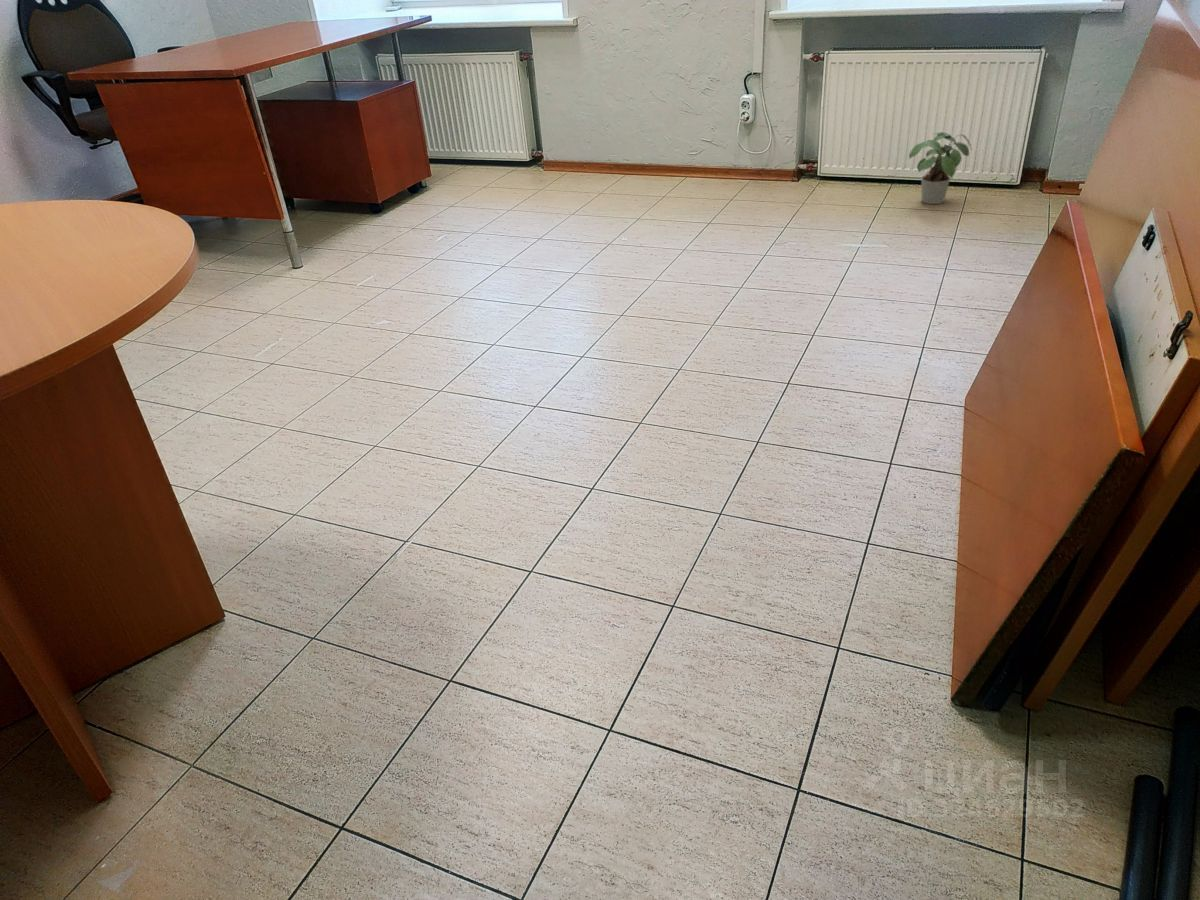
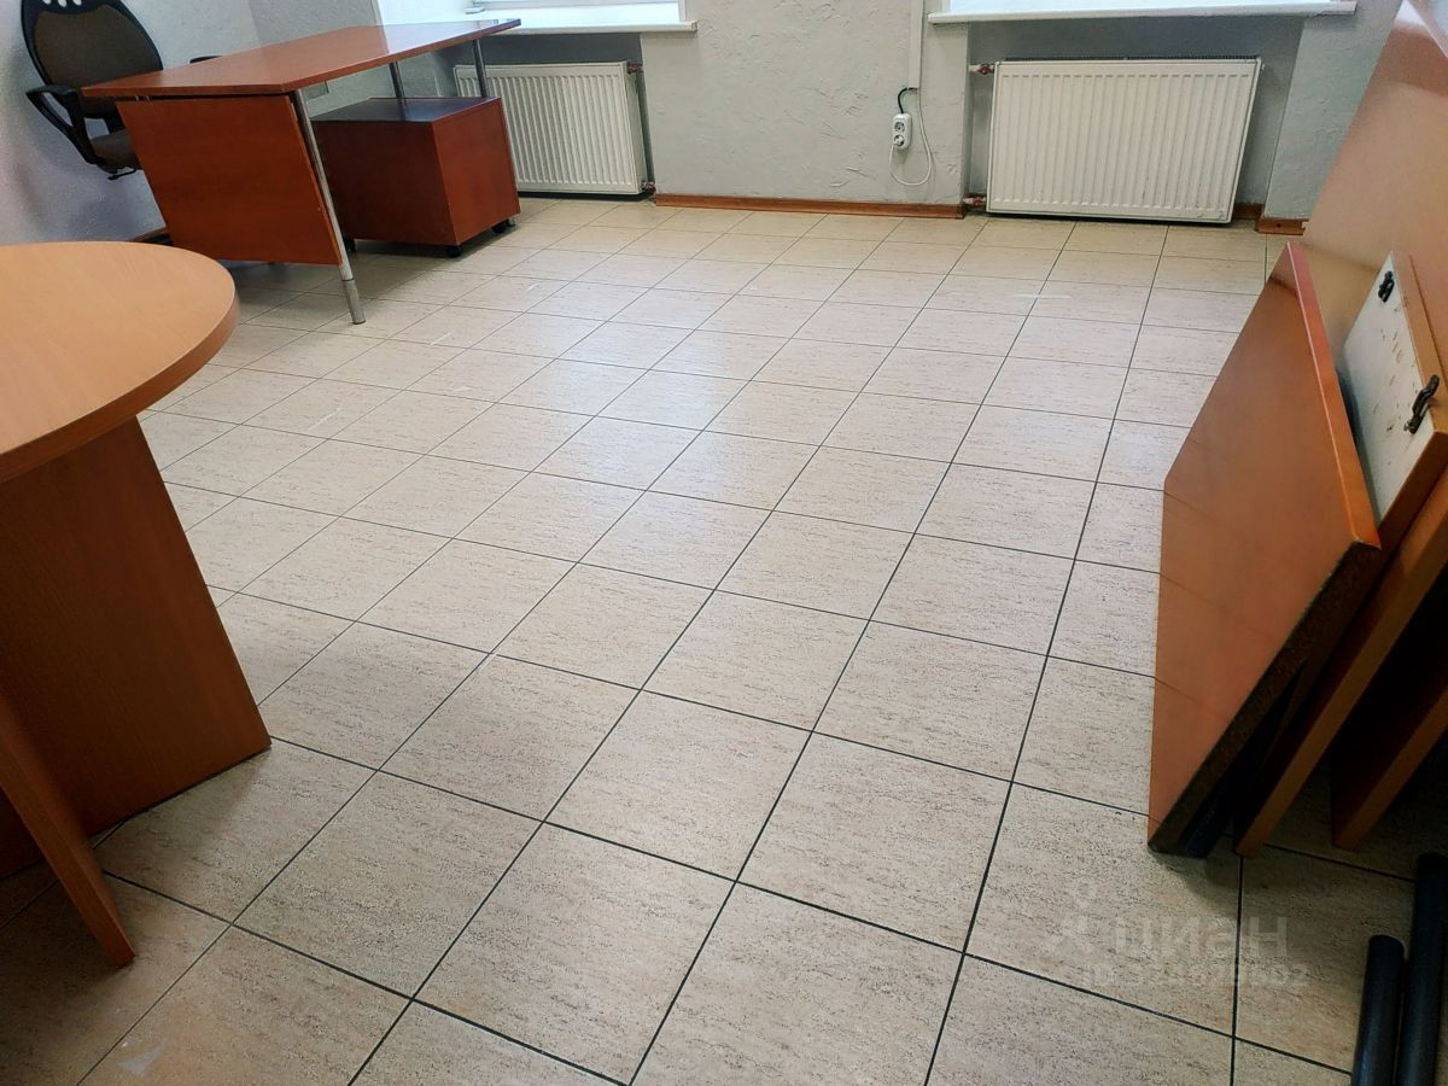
- potted plant (937, 169)
